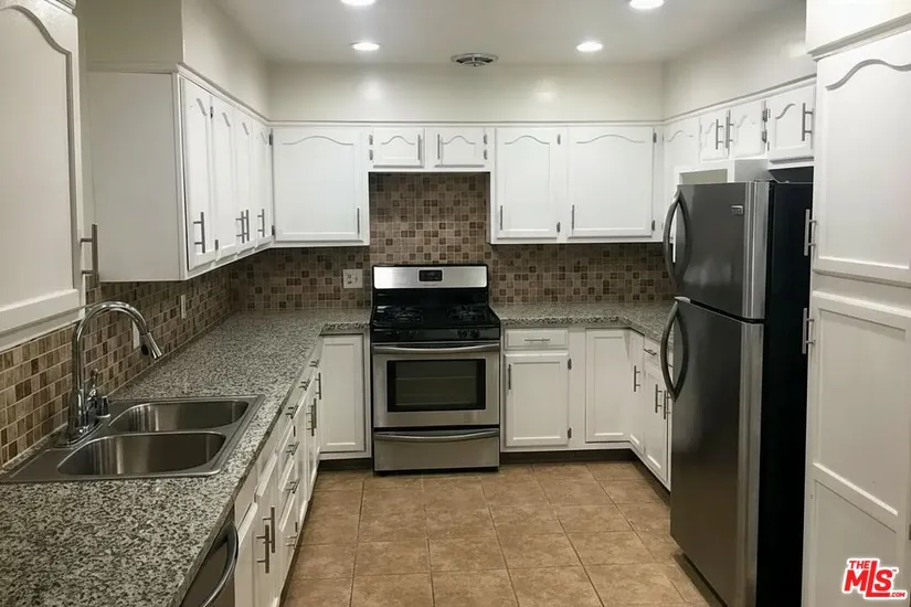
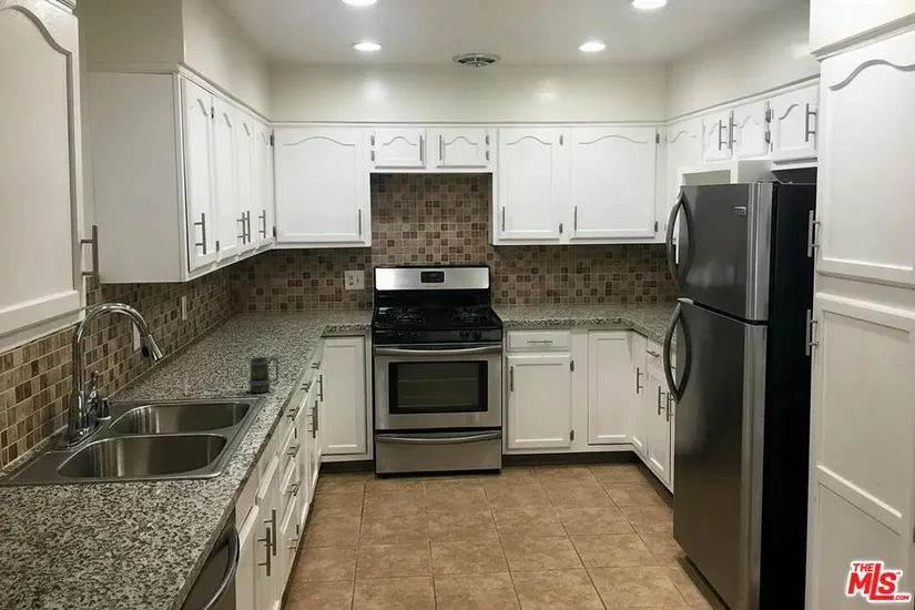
+ mug (264, 374)
